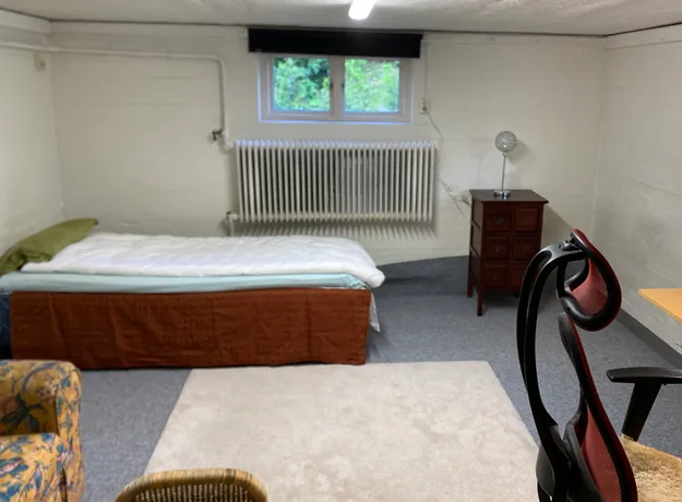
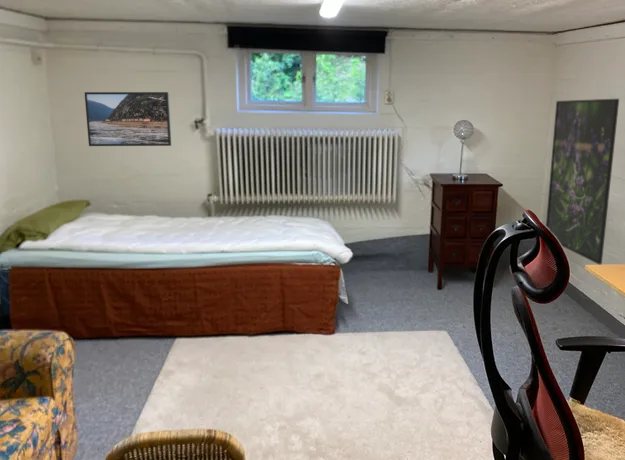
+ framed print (128, 119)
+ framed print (577, 176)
